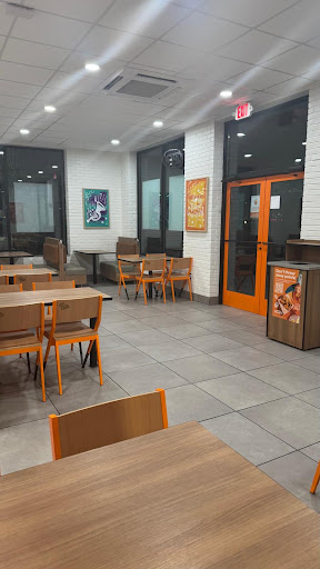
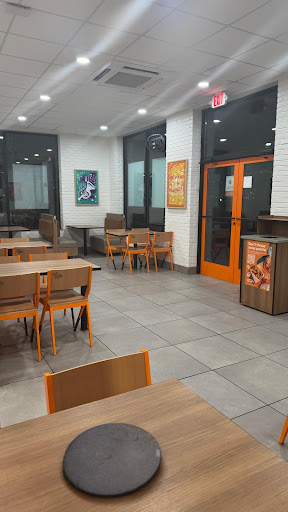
+ plate (112, 455)
